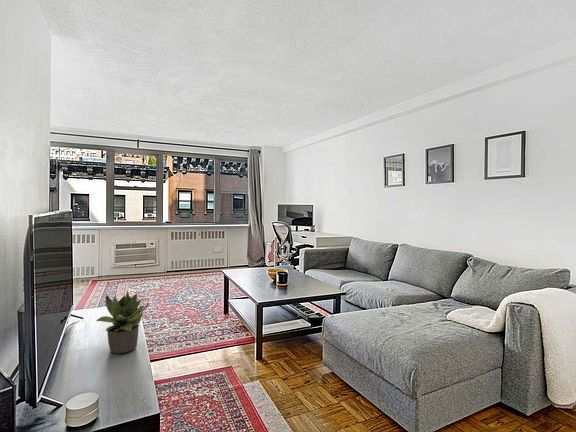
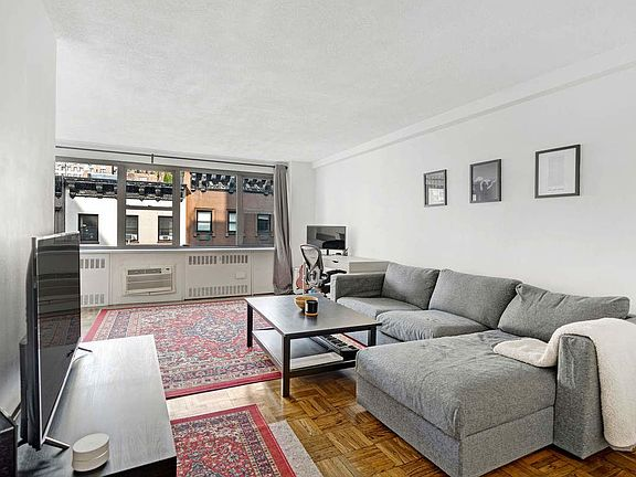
- potted plant (121, 321)
